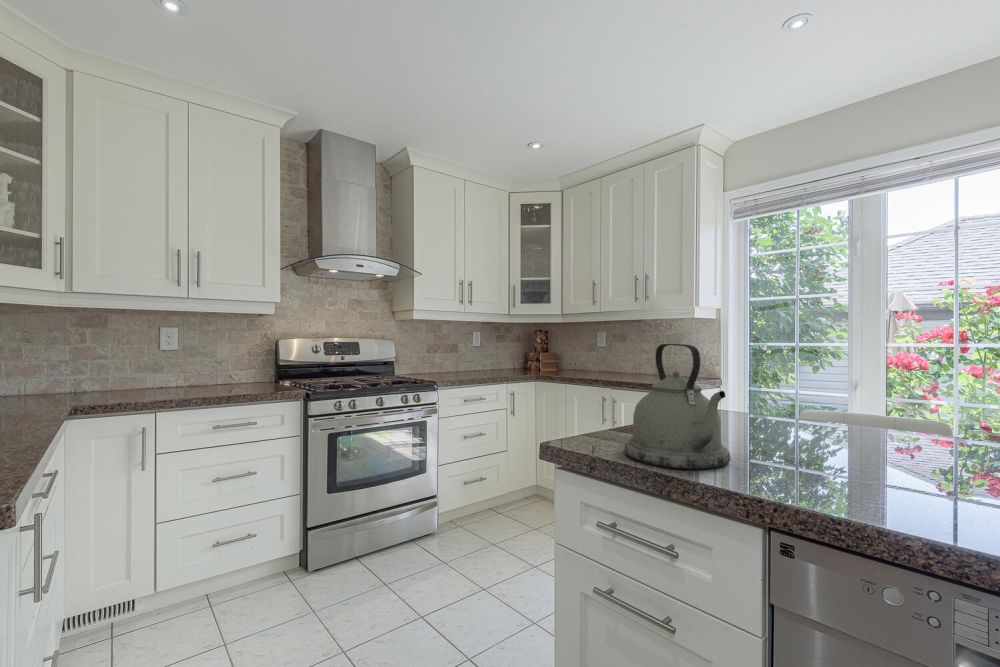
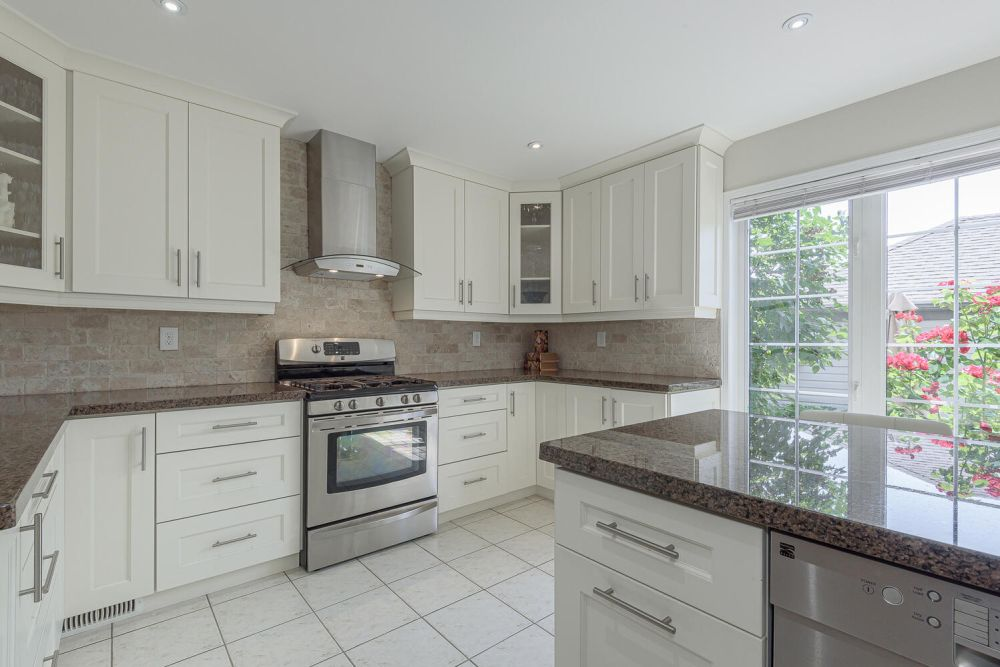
- kettle (681, 400)
